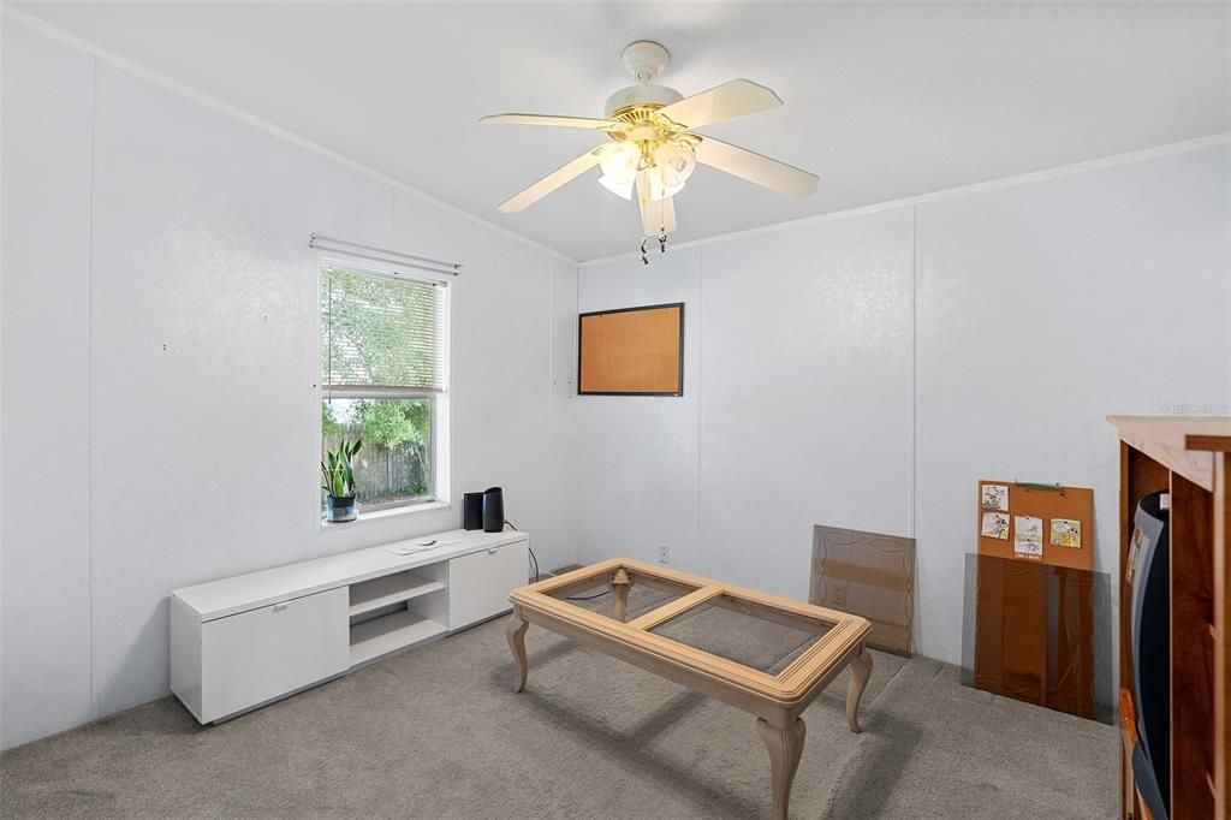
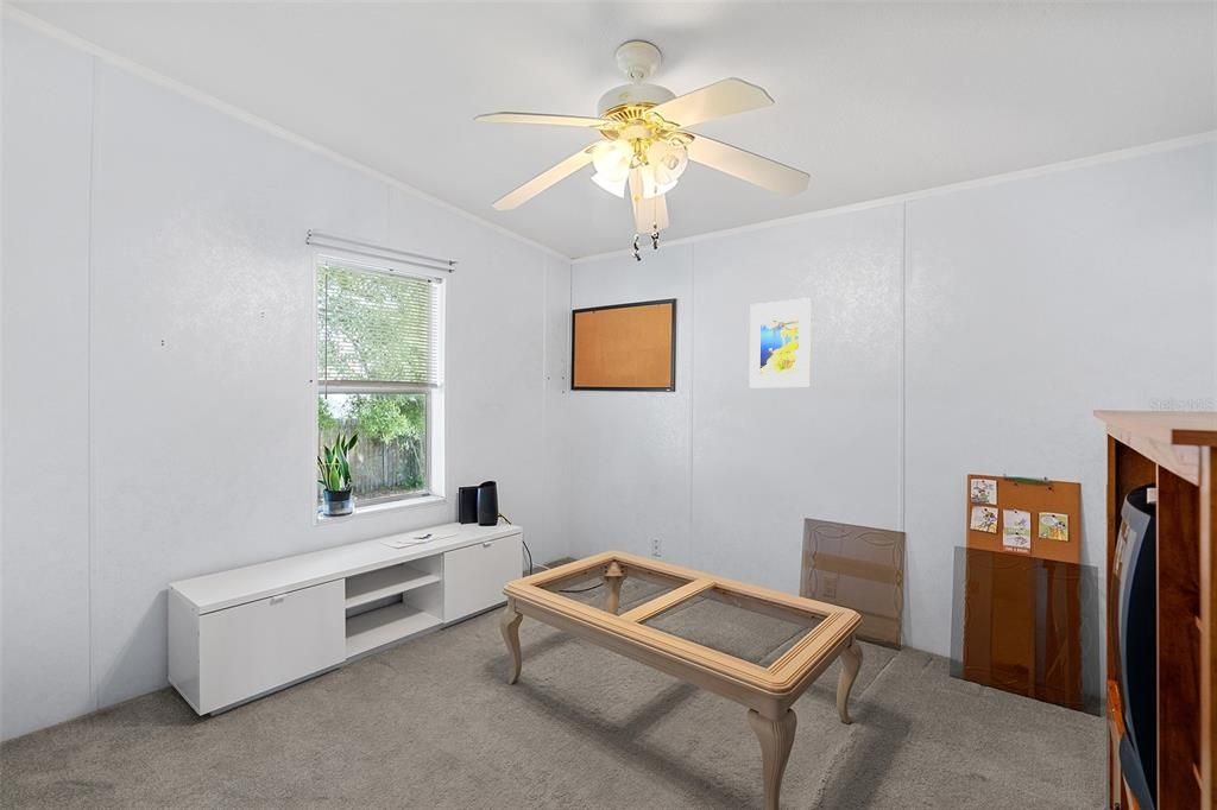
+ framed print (778, 344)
